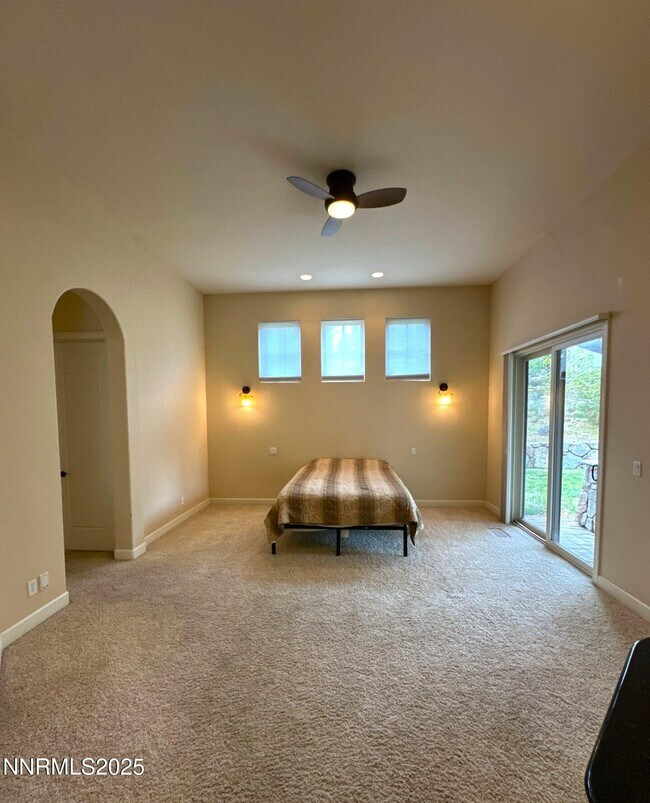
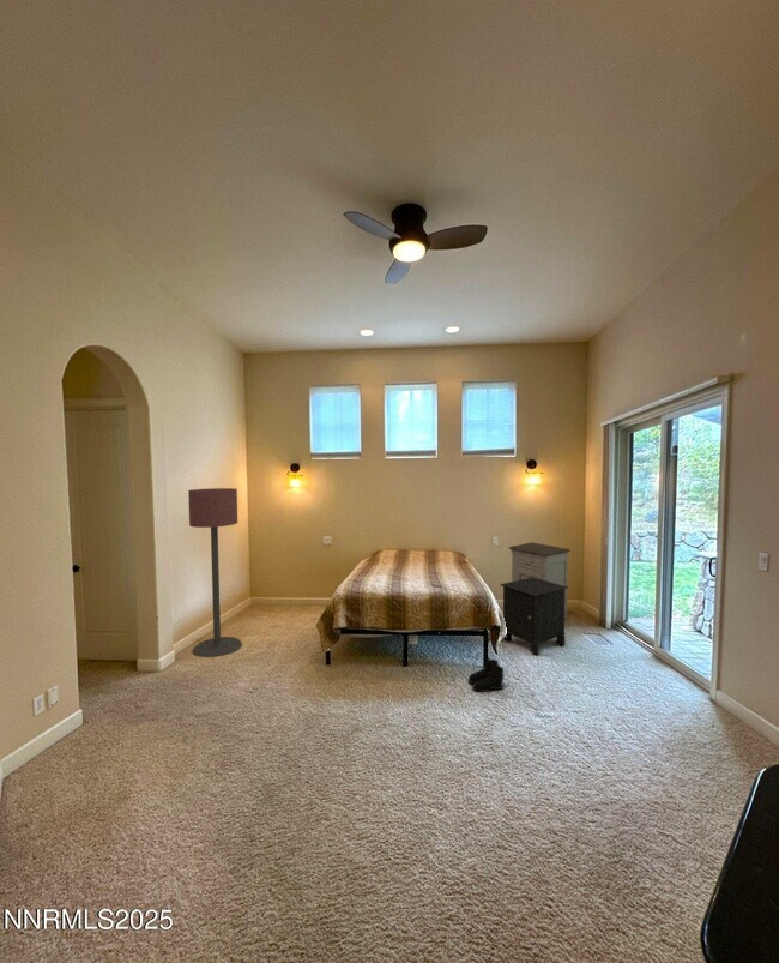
+ boots (485, 673)
+ floor lamp (215, 568)
+ nightstand (532, 614)
+ nightstand (538, 578)
